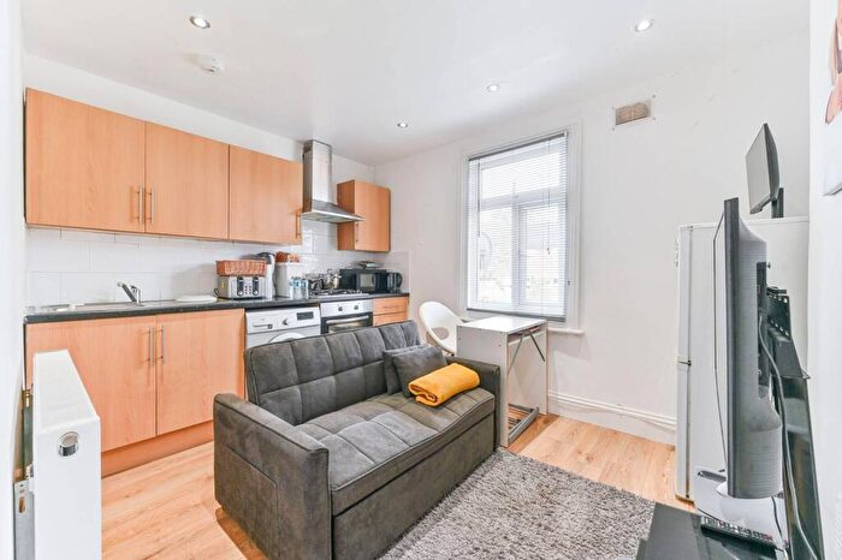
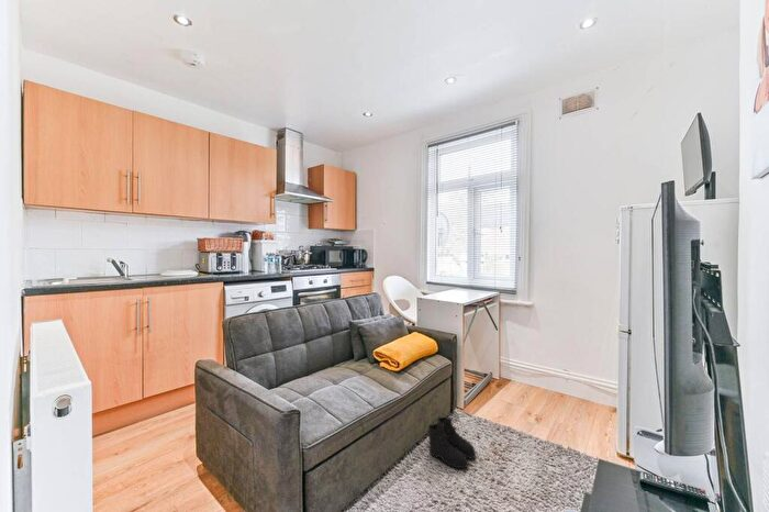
+ boots (452, 438)
